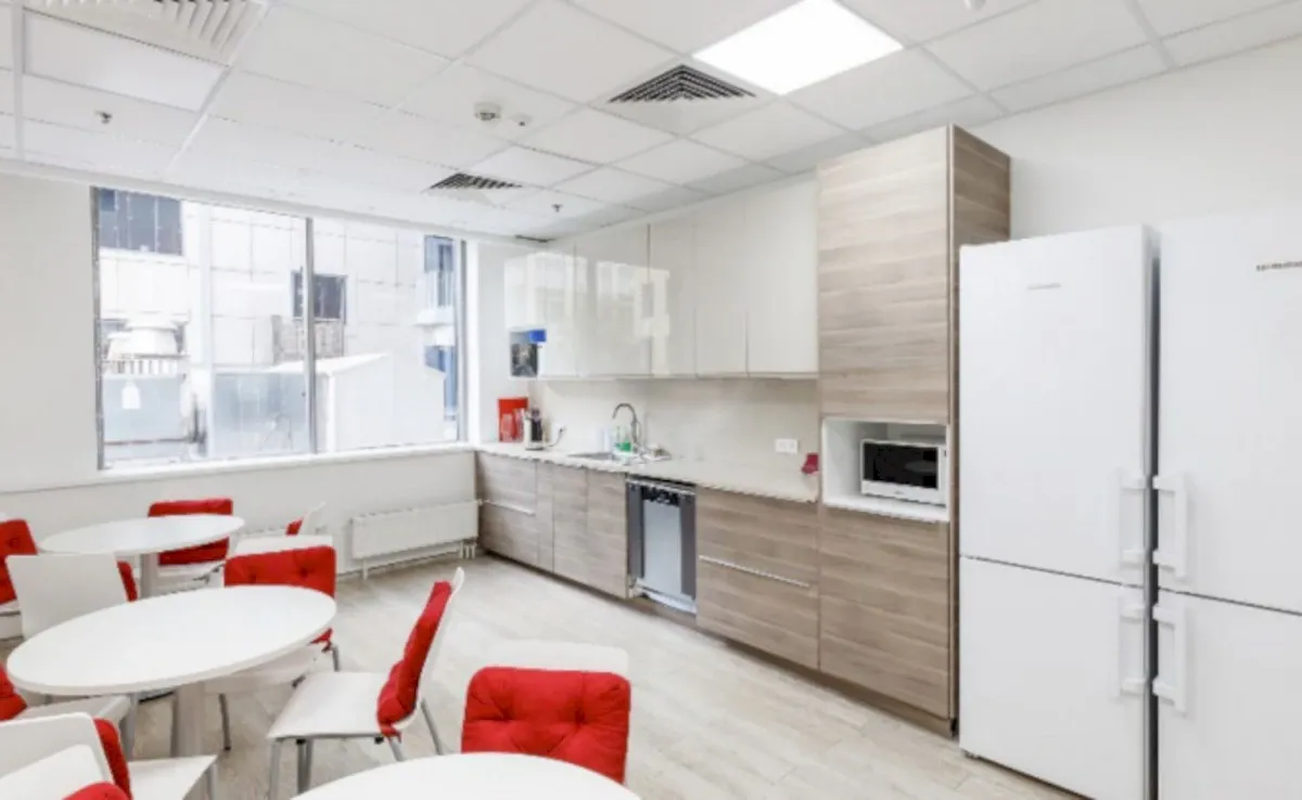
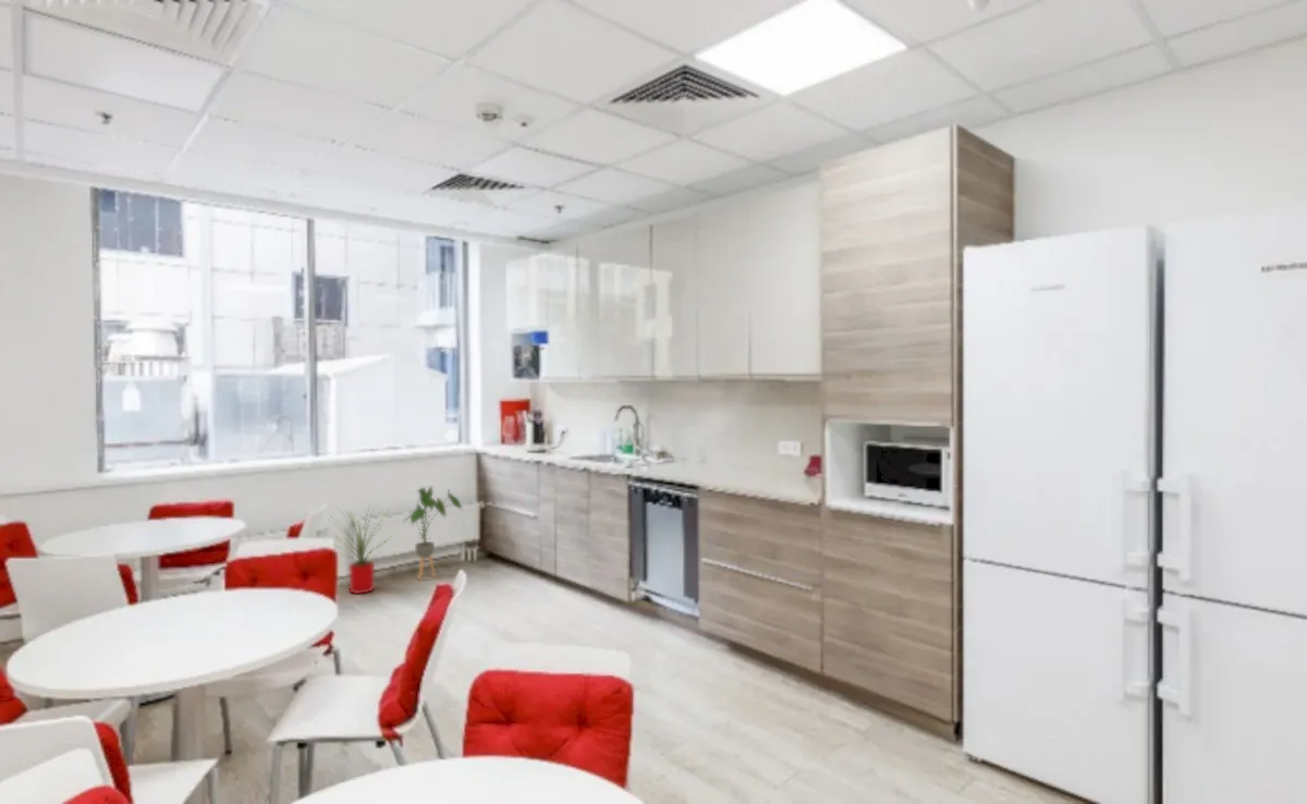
+ house plant (426, 531)
+ house plant (361, 547)
